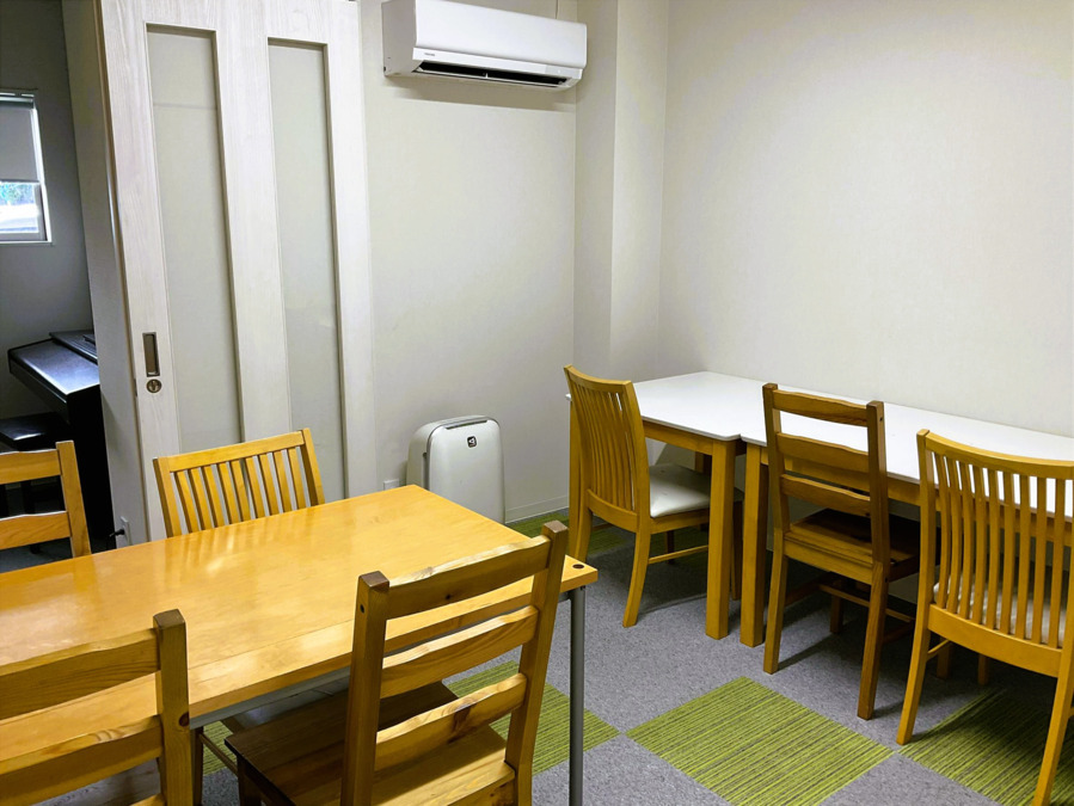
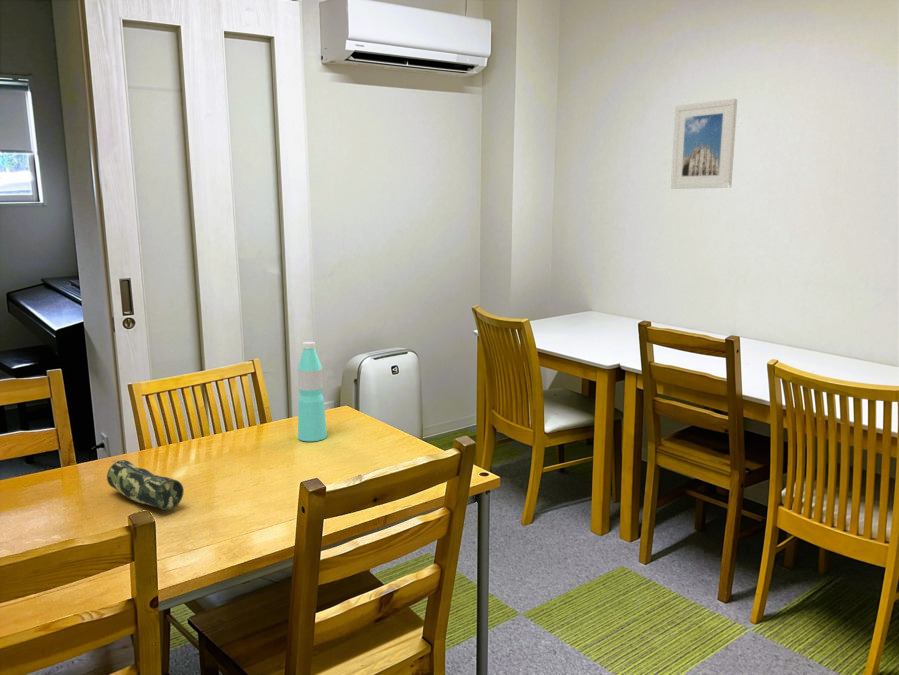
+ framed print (702, 145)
+ water bottle (310, 390)
+ pencil case (143, 484)
